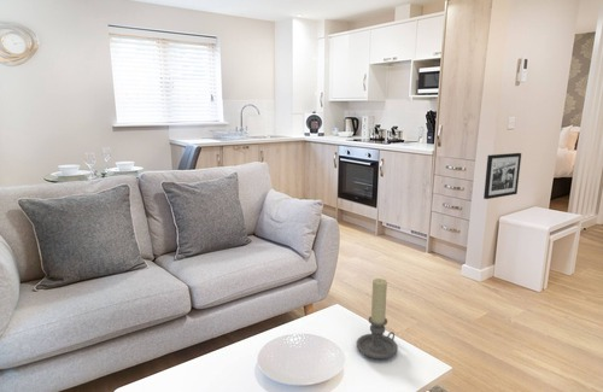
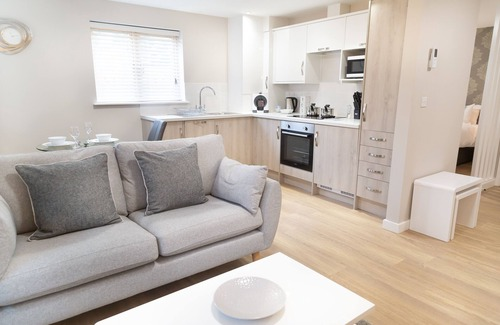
- candle holder (380, 314)
- picture frame (503, 175)
